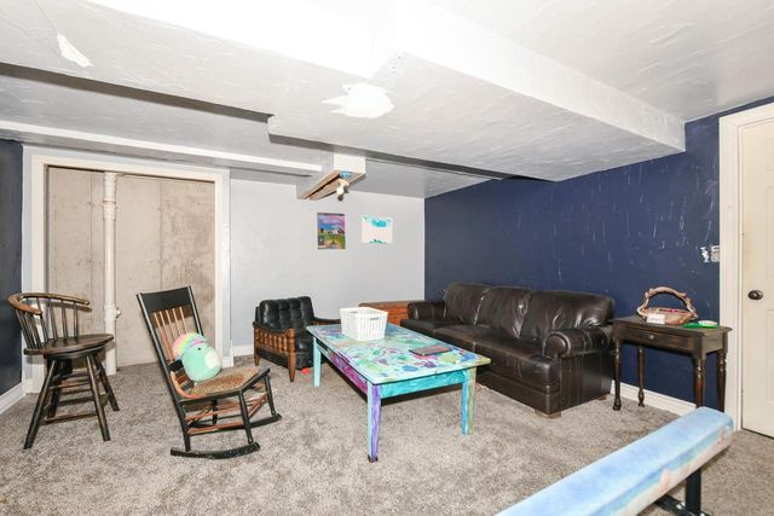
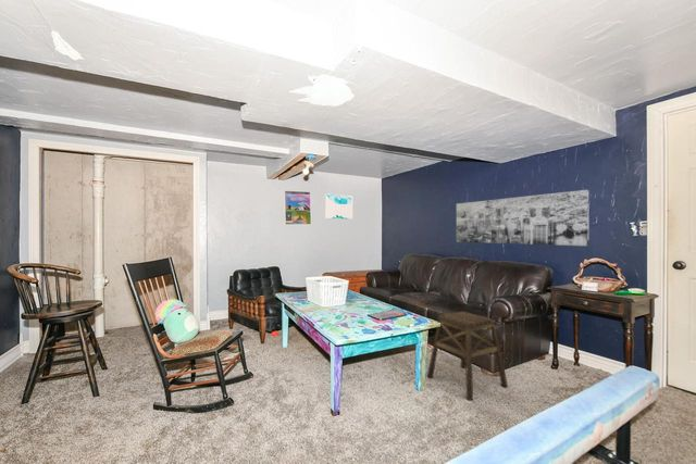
+ stool (465, 349)
+ wall art (510, 221)
